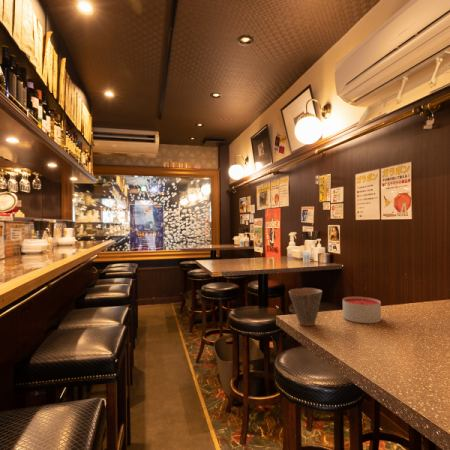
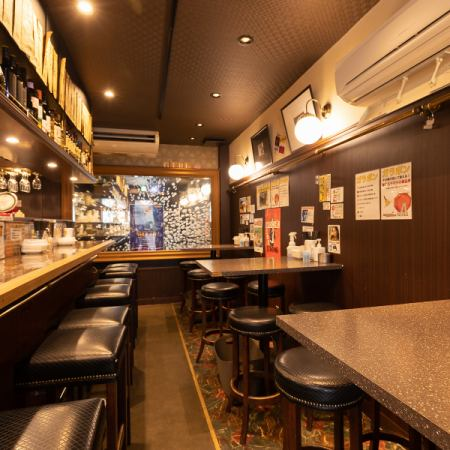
- candle (361, 308)
- cup (305, 306)
